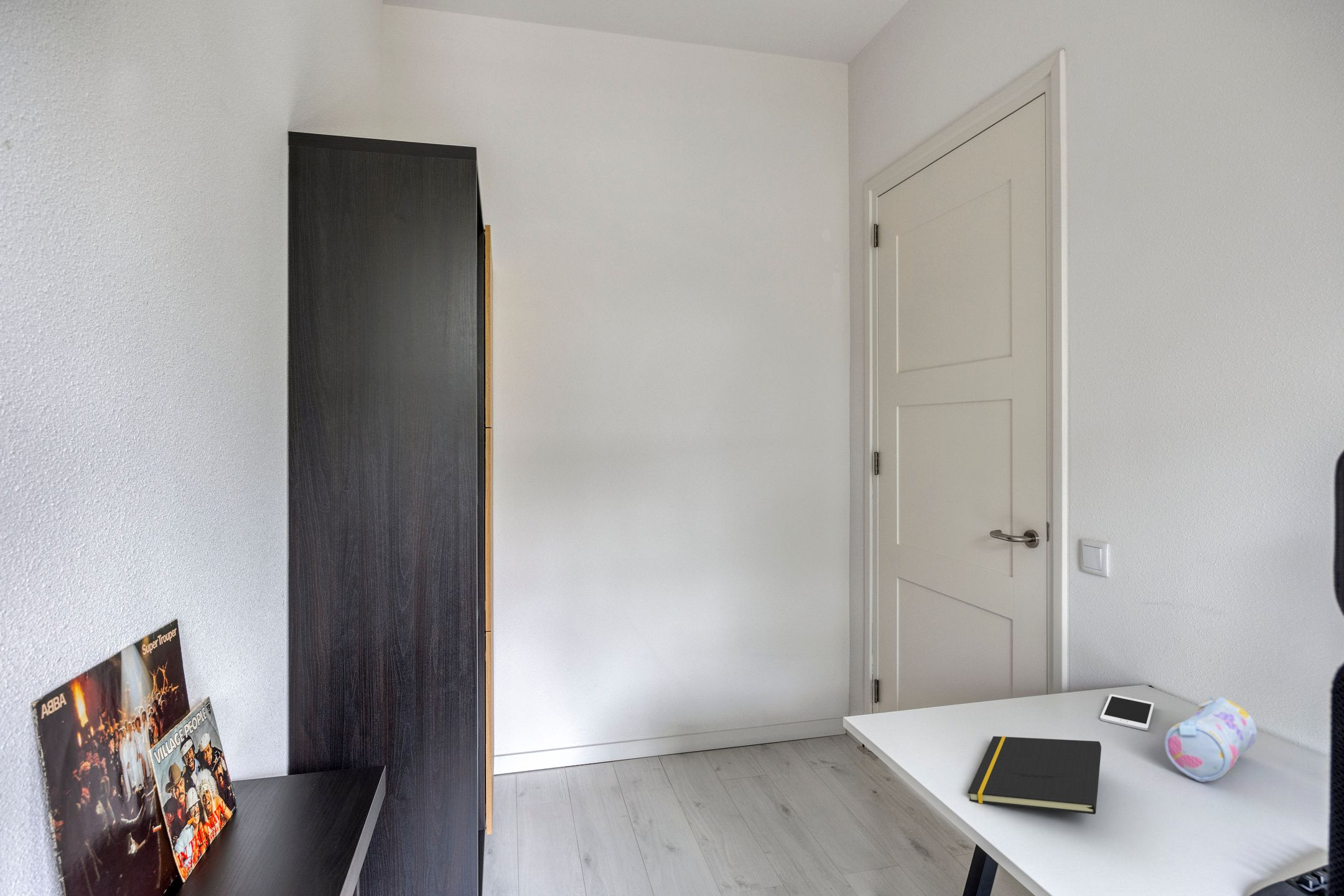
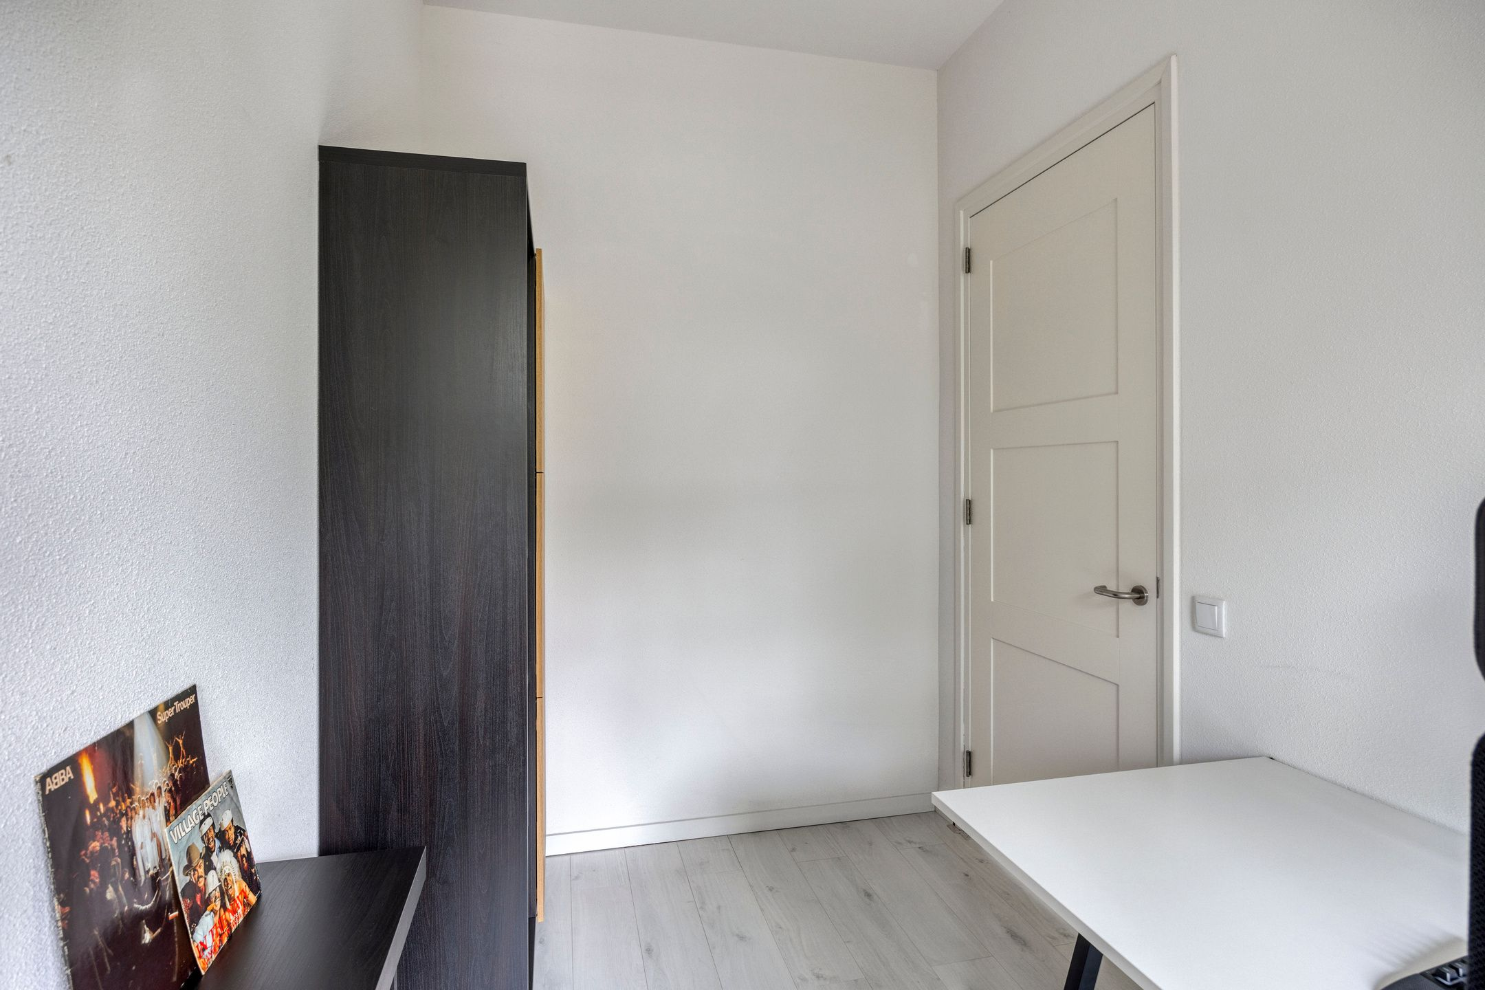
- pencil case (1211, 737)
- notepad (1037, 770)
- cell phone (1127, 711)
